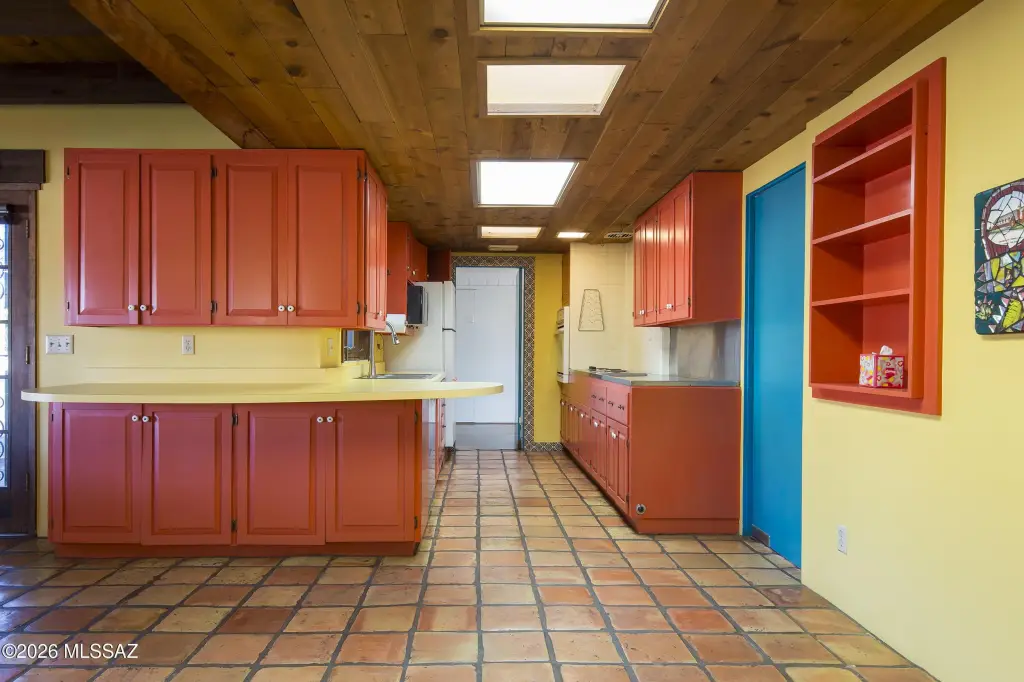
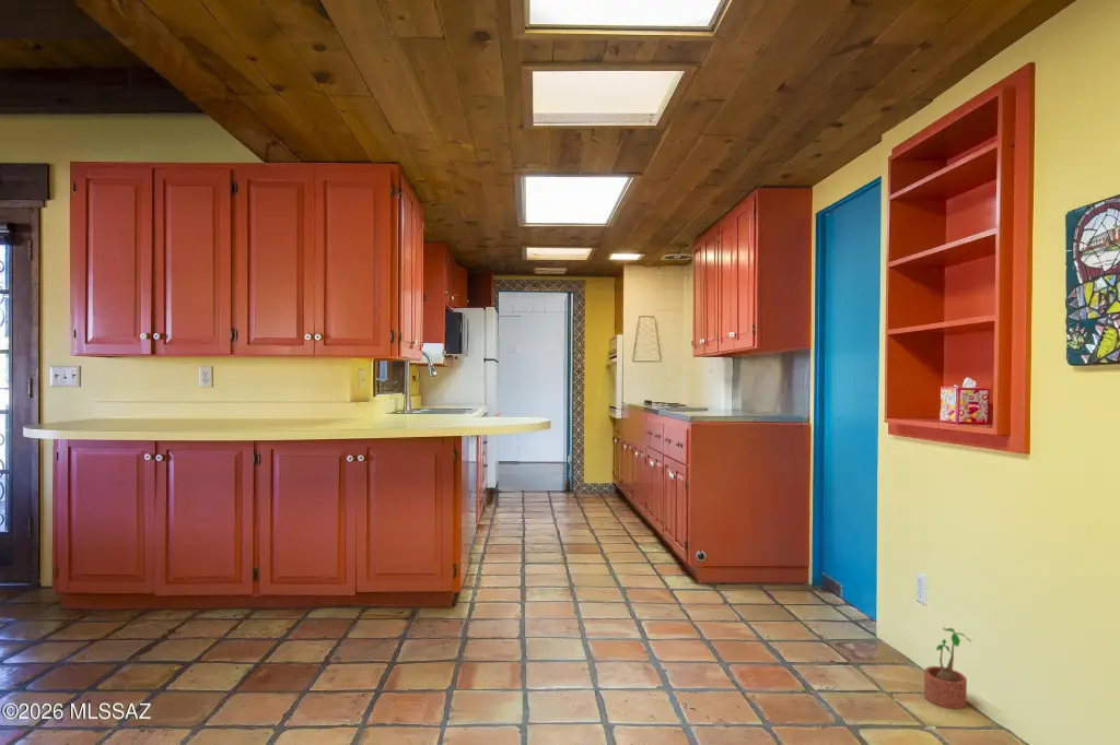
+ potted plant (950, 665)
